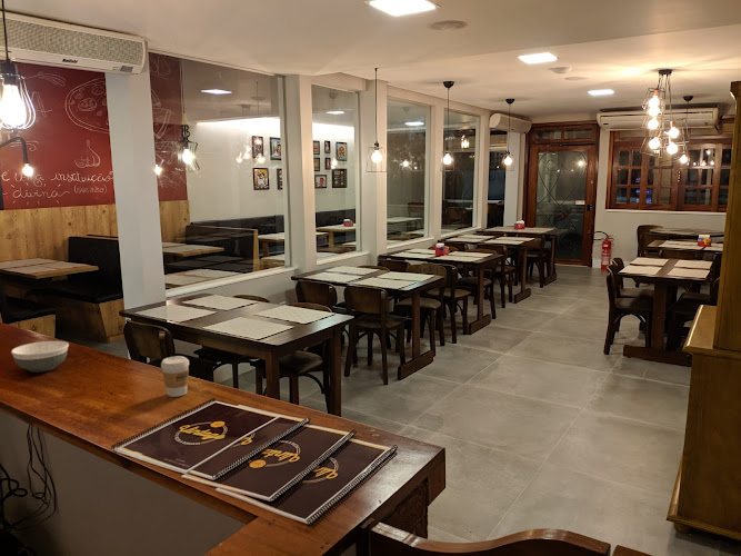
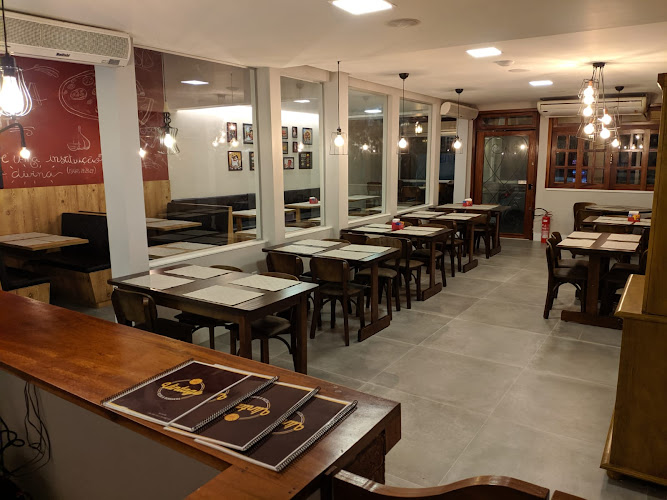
- coffee cup (176, 376)
- bowl (41, 357)
